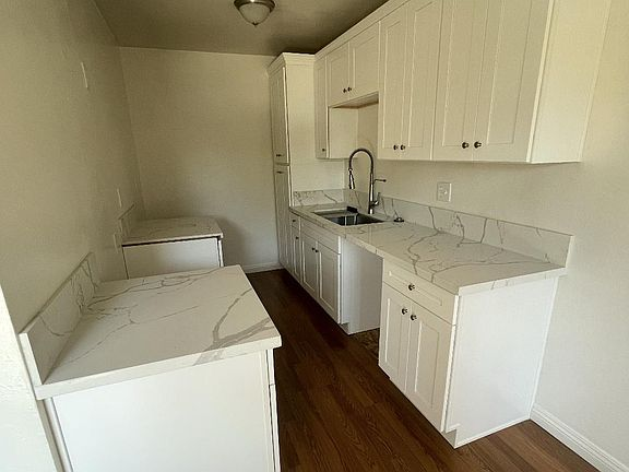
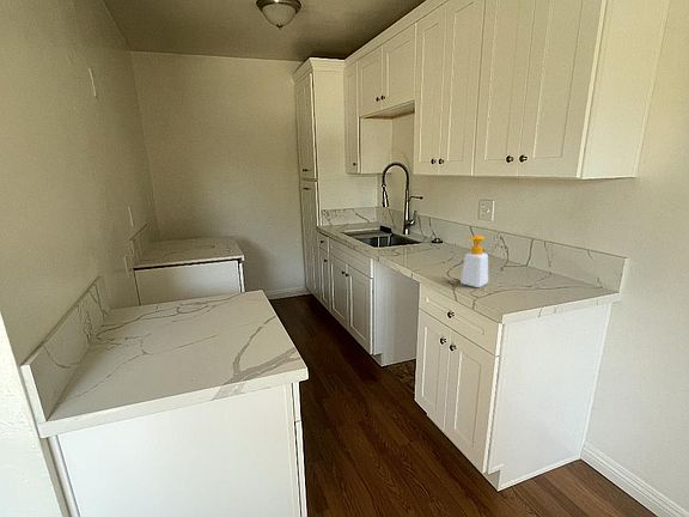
+ soap bottle (474, 261)
